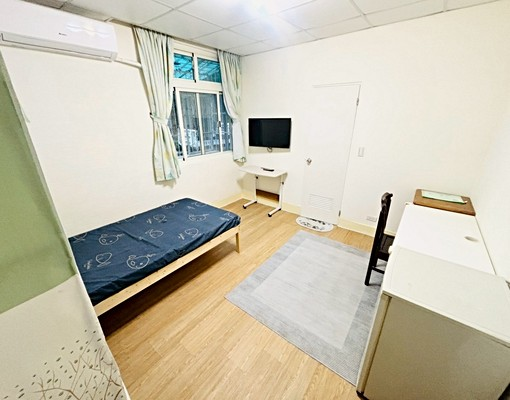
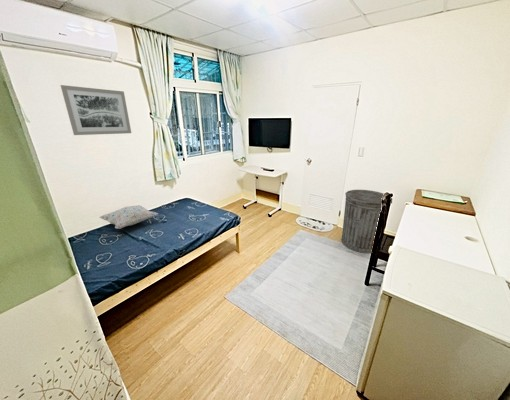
+ wall art (100, 112)
+ decorative pillow (129, 215)
+ trash can (363, 220)
